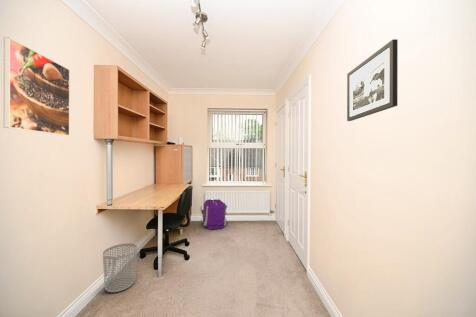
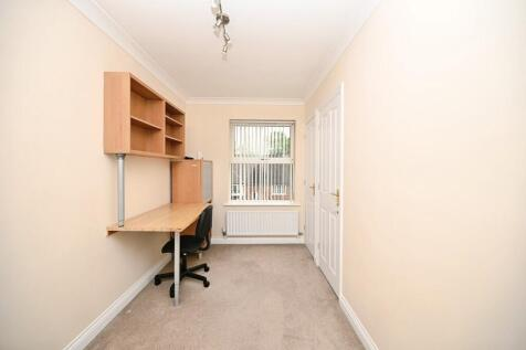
- backpack (213, 212)
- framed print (41, 94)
- picture frame (368, 87)
- waste bin (120, 266)
